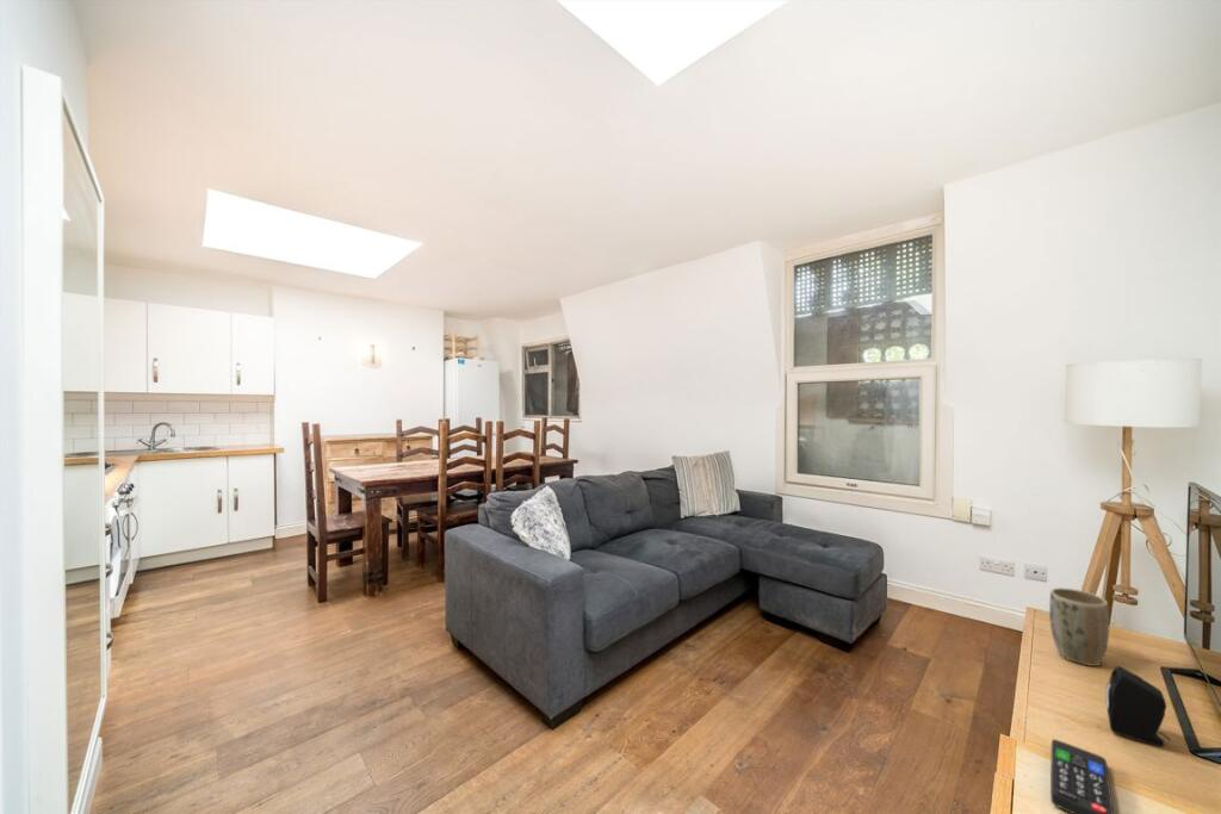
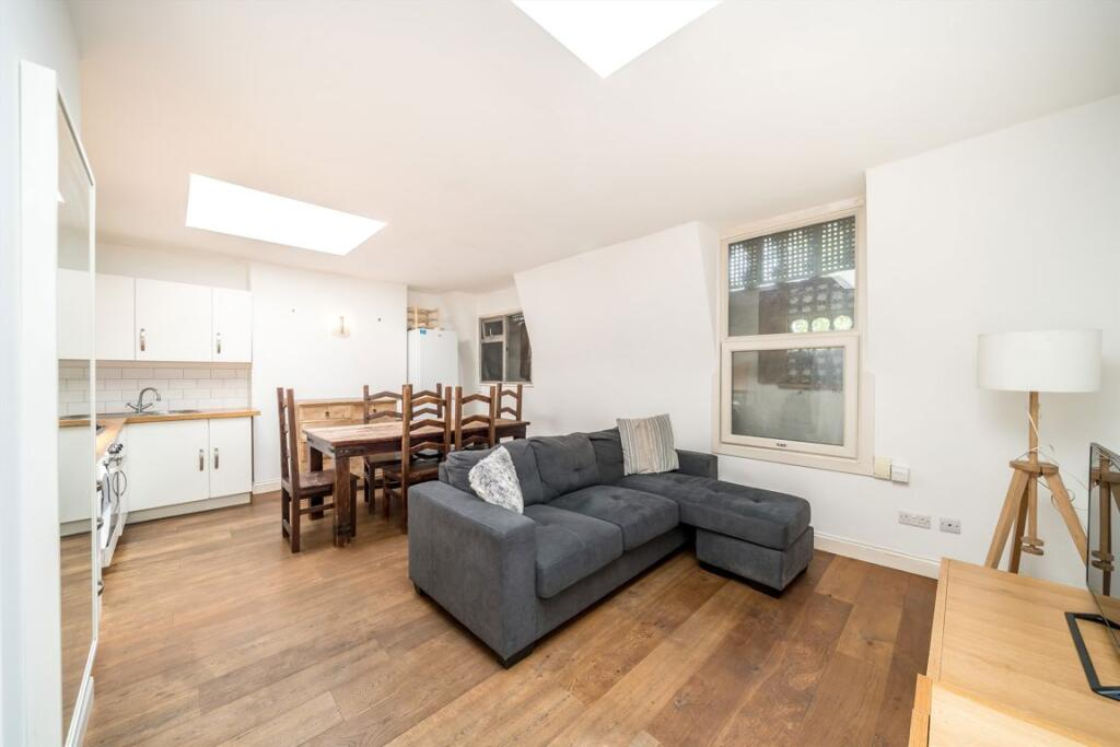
- plant pot (1078, 626)
- speaker (1138, 704)
- remote control (1079, 778)
